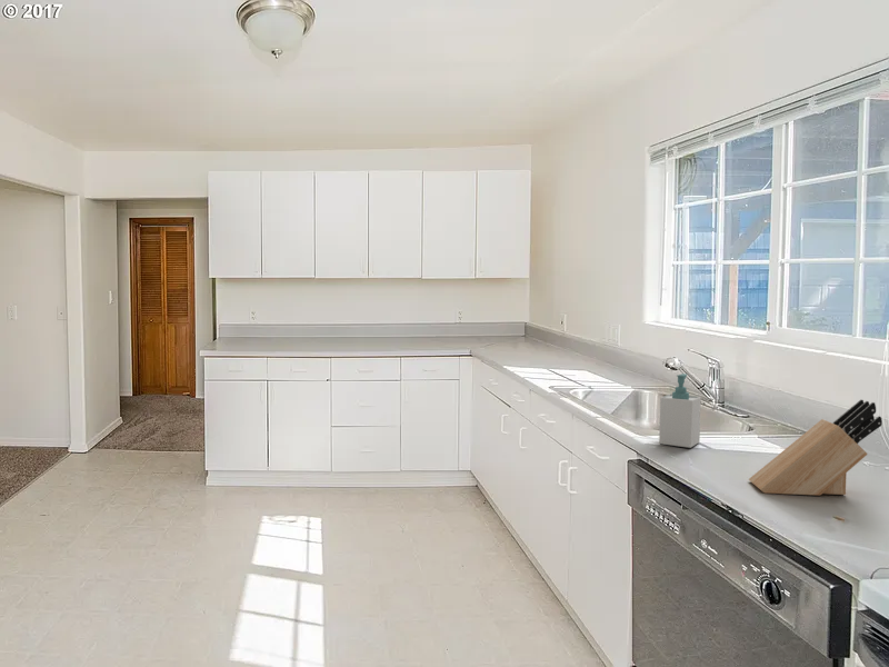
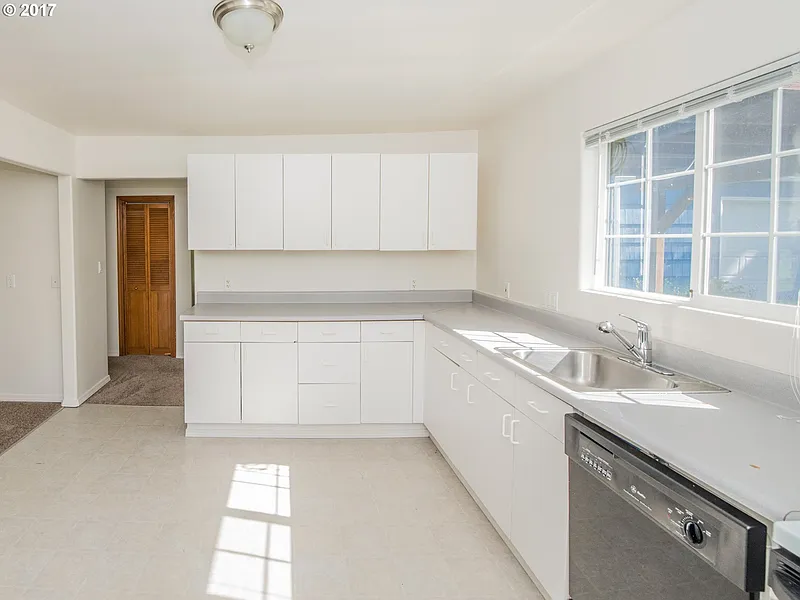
- soap bottle (680, 408)
- knife block (816, 445)
